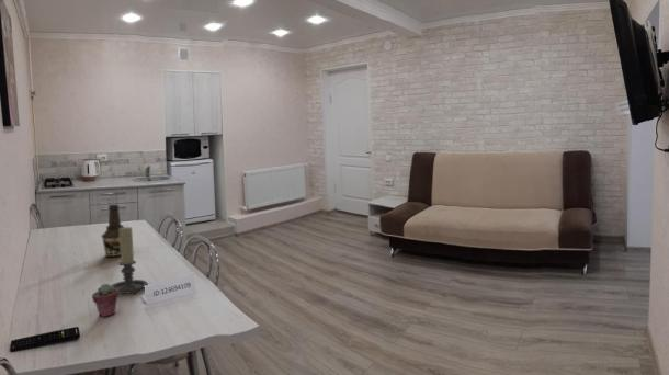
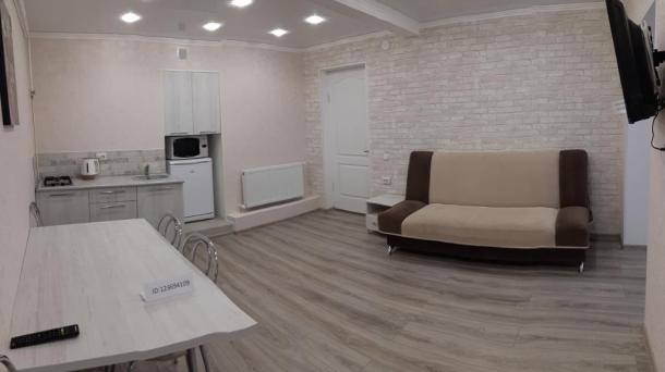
- bottle (116, 229)
- potted succulent (105, 298)
- candle holder (127, 259)
